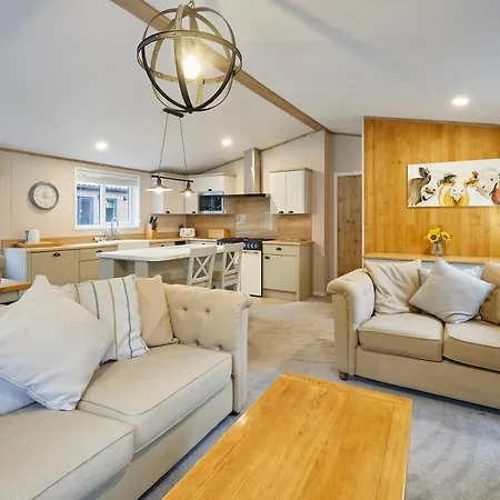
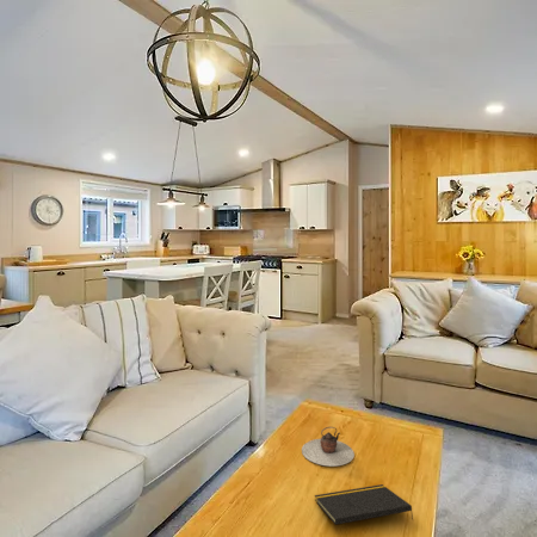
+ notepad (360, 502)
+ teapot (327, 439)
